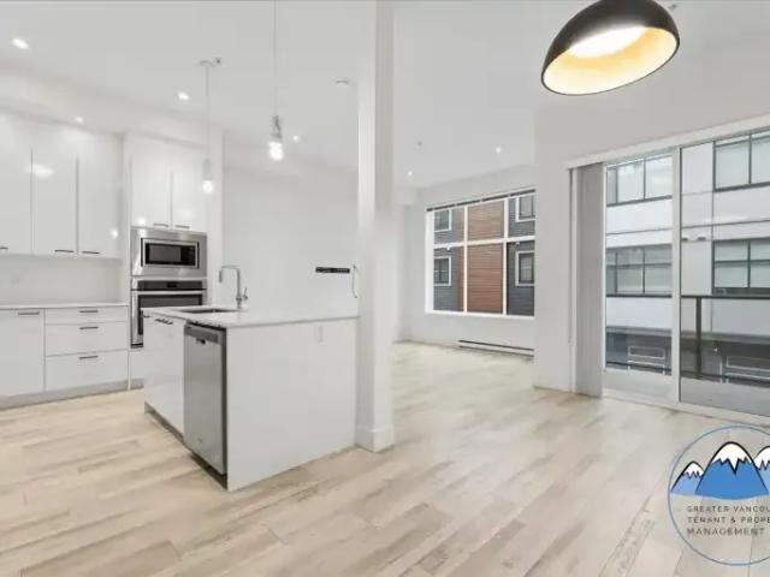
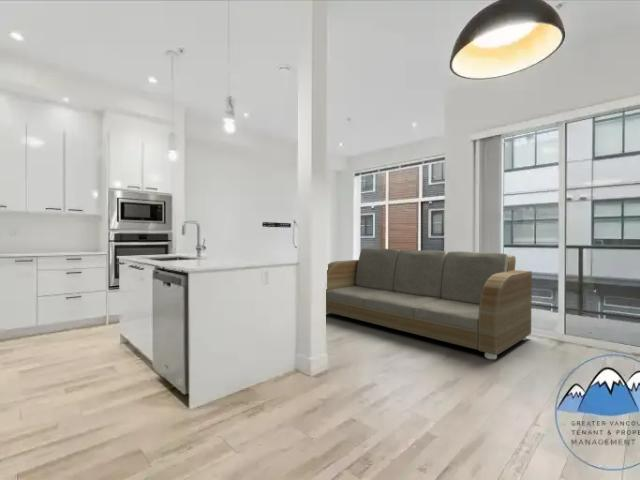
+ sofa (410, 287)
